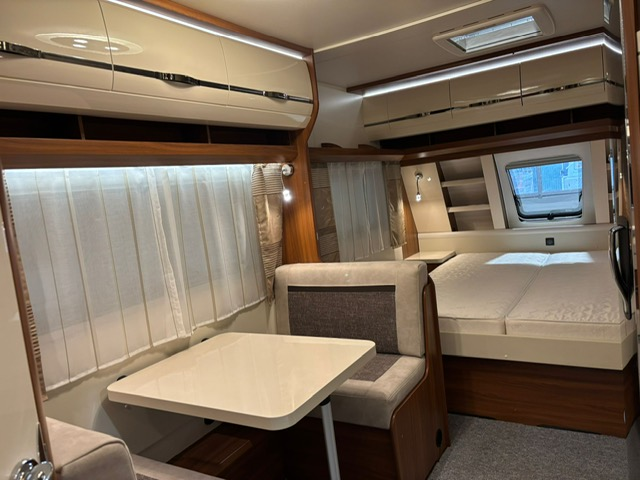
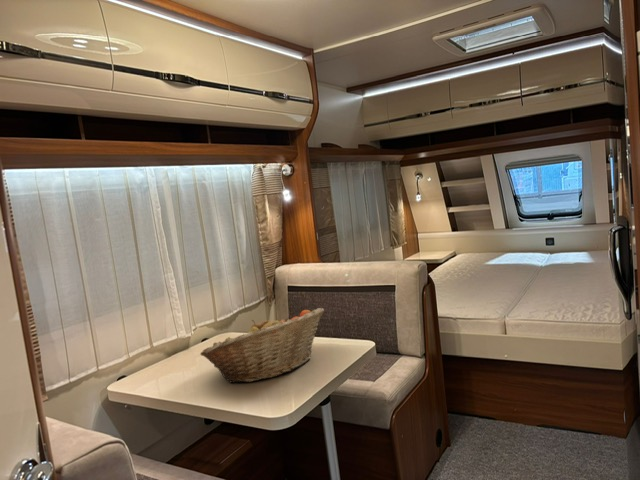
+ fruit basket (266, 340)
